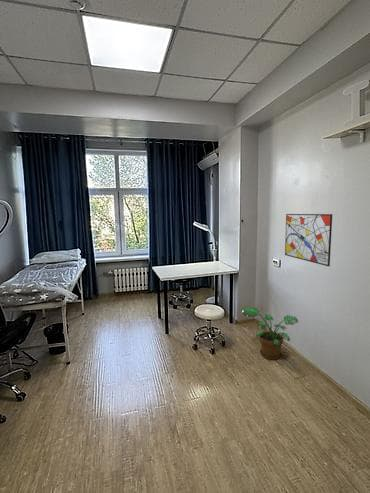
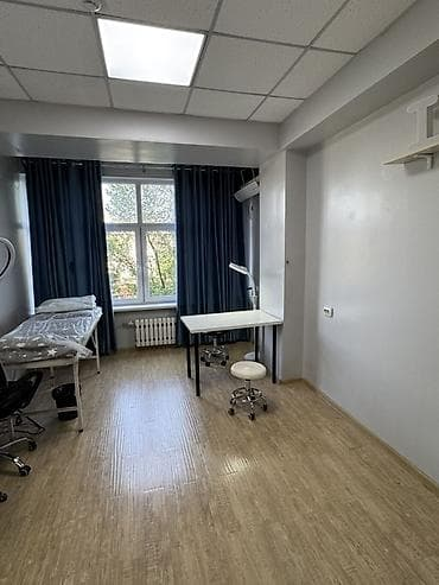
- wall art (305, 237)
- potted plant (269, 330)
